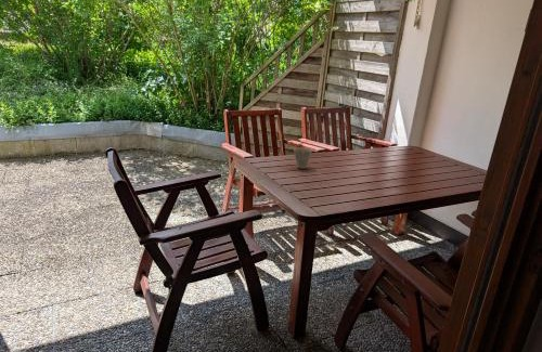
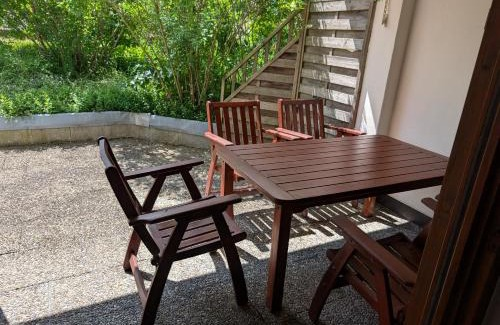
- cup (301, 158)
